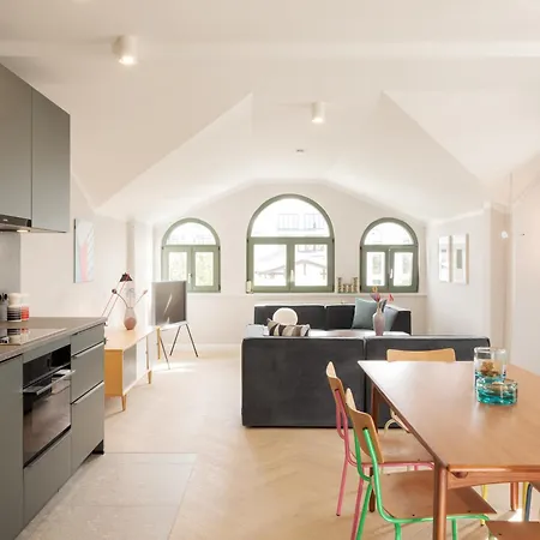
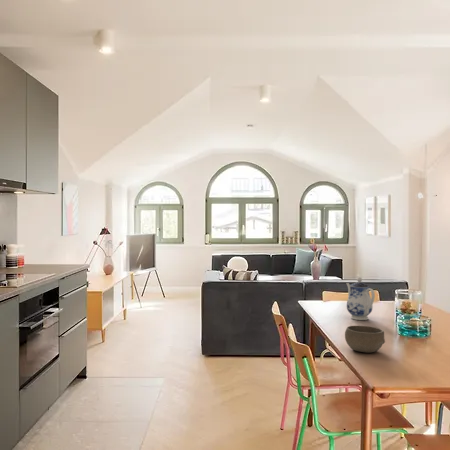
+ bowl (364, 339)
+ teapot (359, 297)
